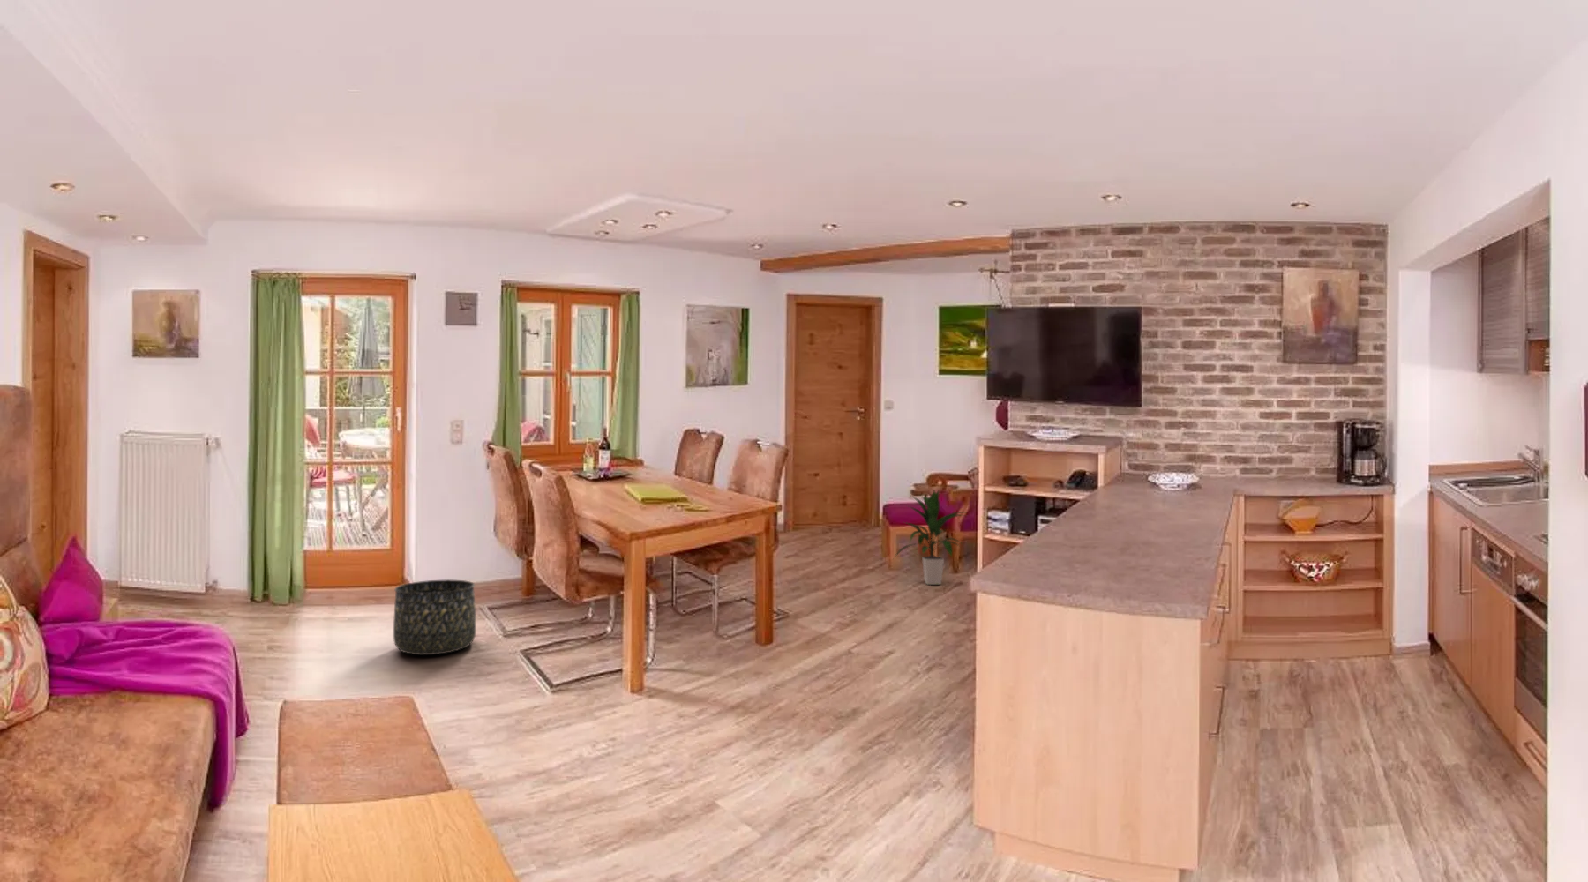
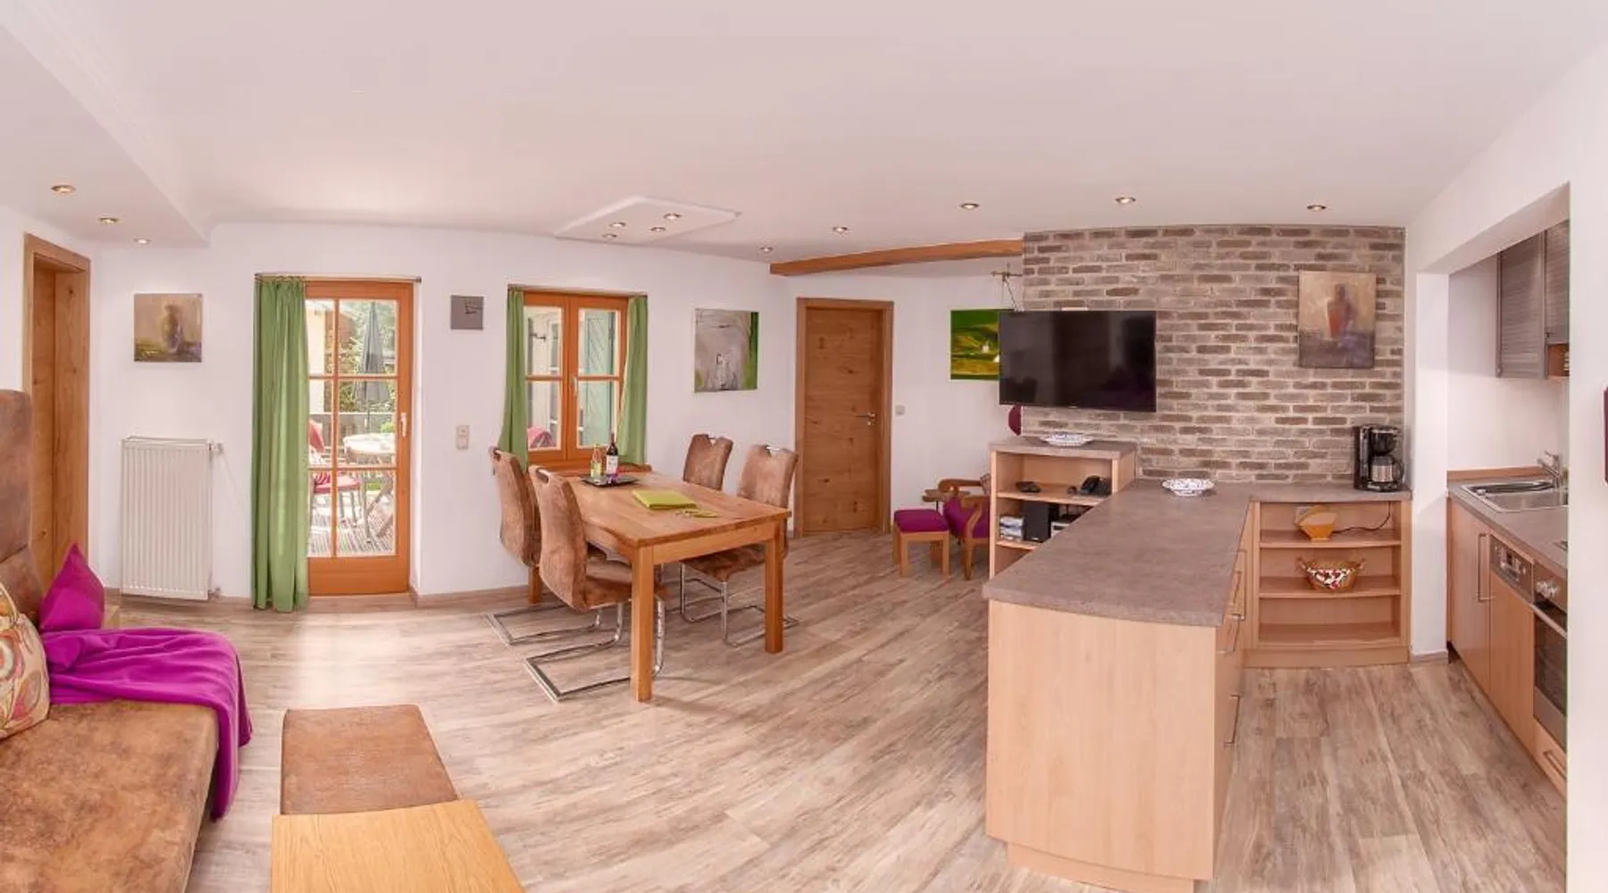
- basket (434, 617)
- indoor plant (930, 534)
